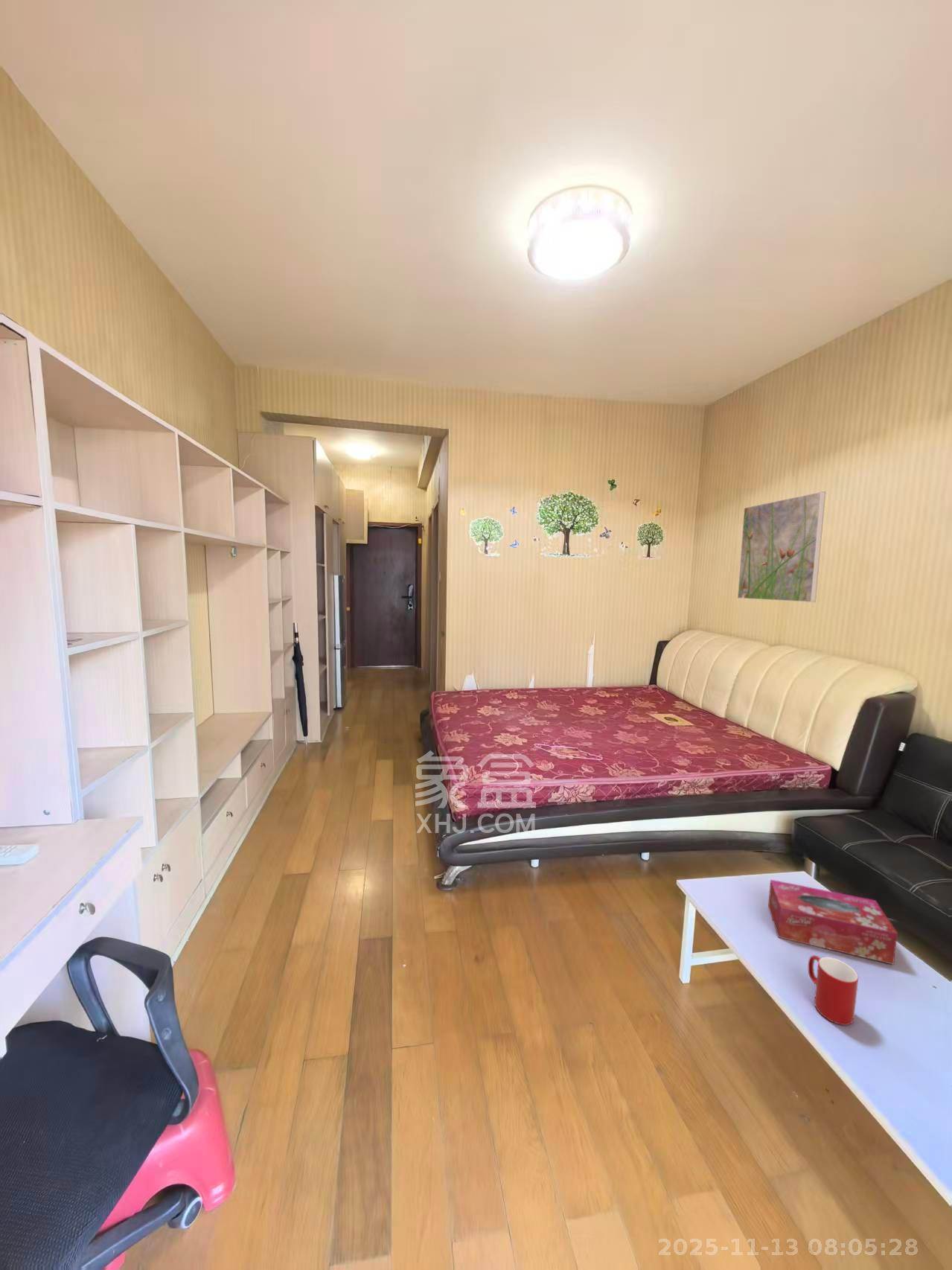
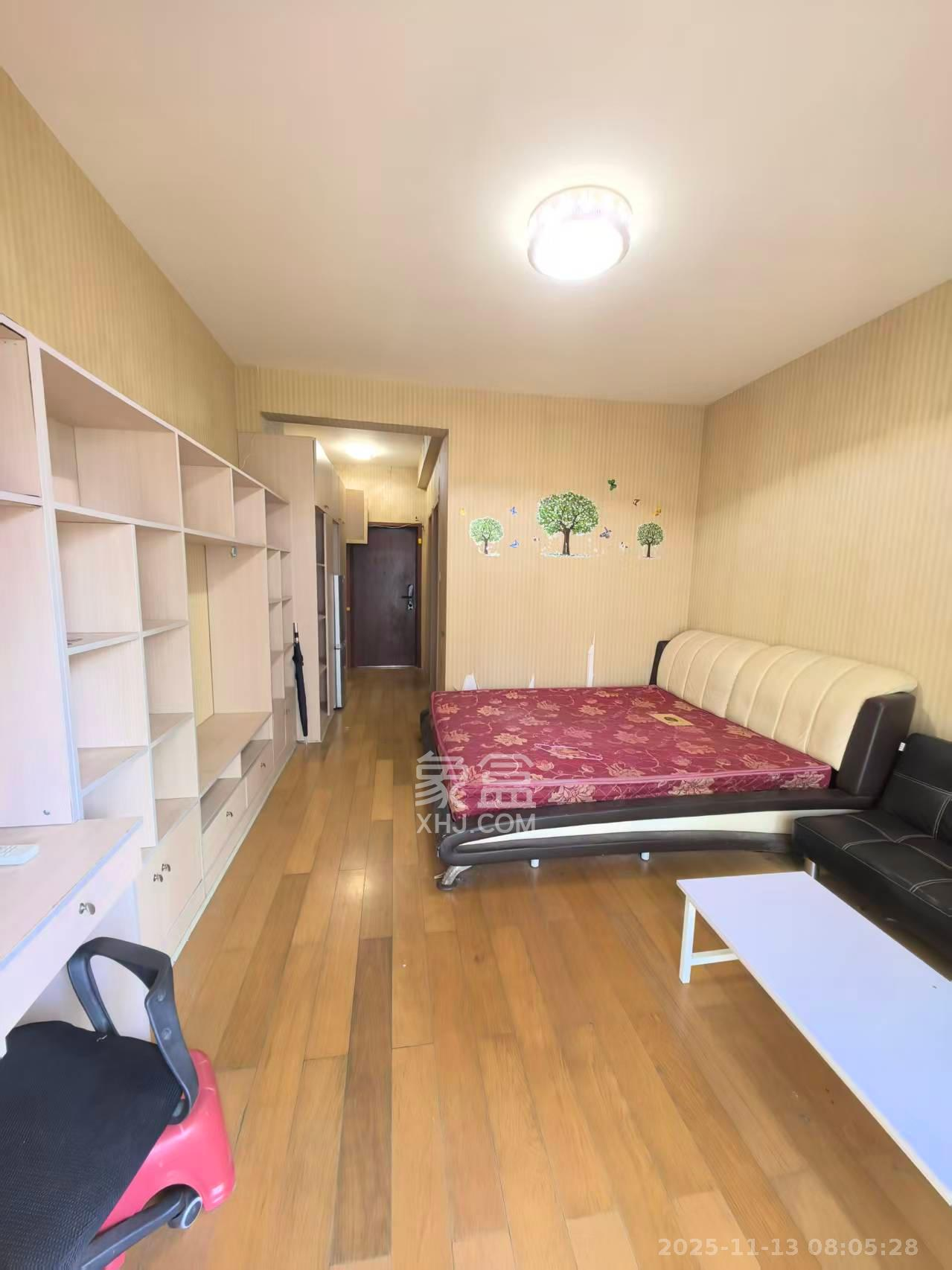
- tissue box (827, 919)
- cup (831, 984)
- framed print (776, 551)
